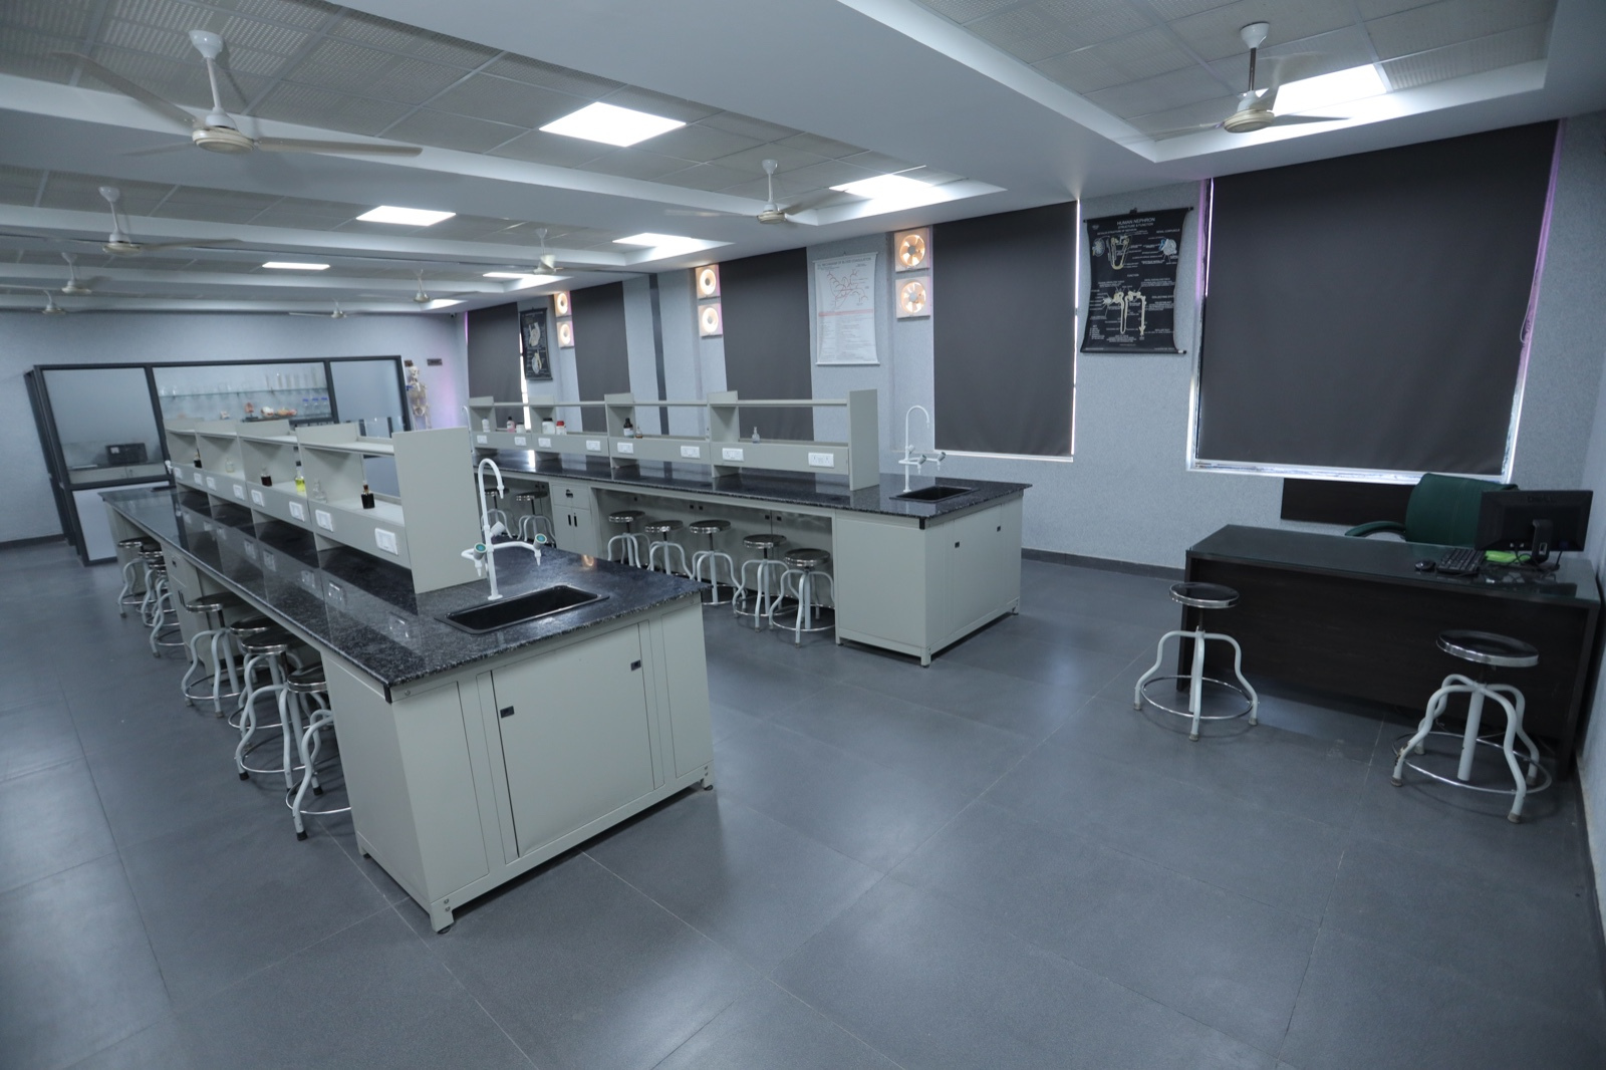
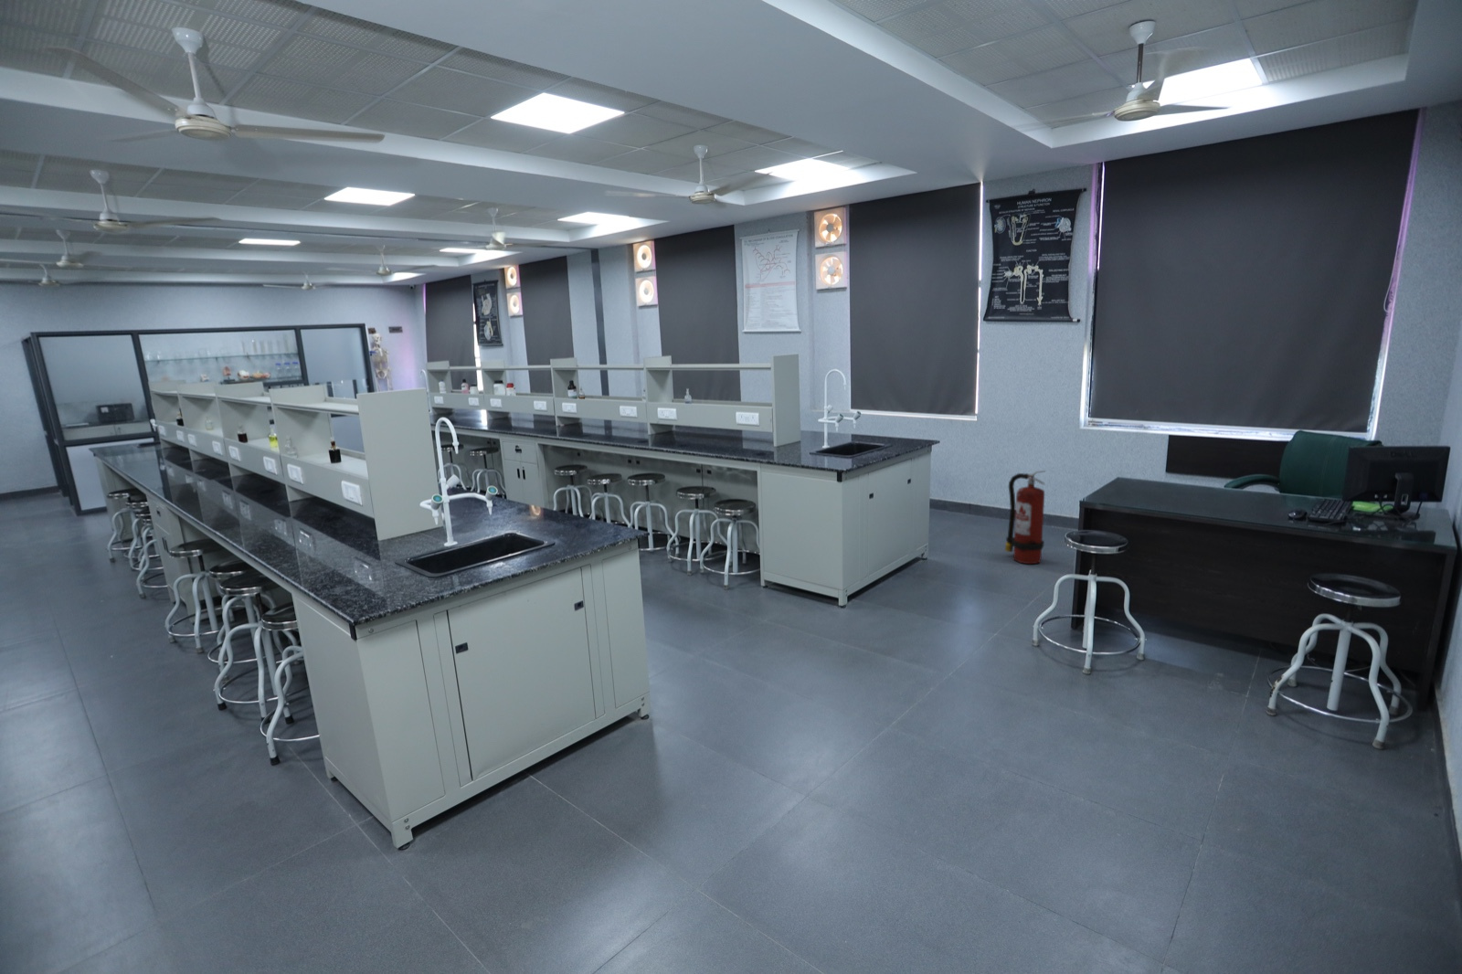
+ fire extinguisher (1024, 514)
